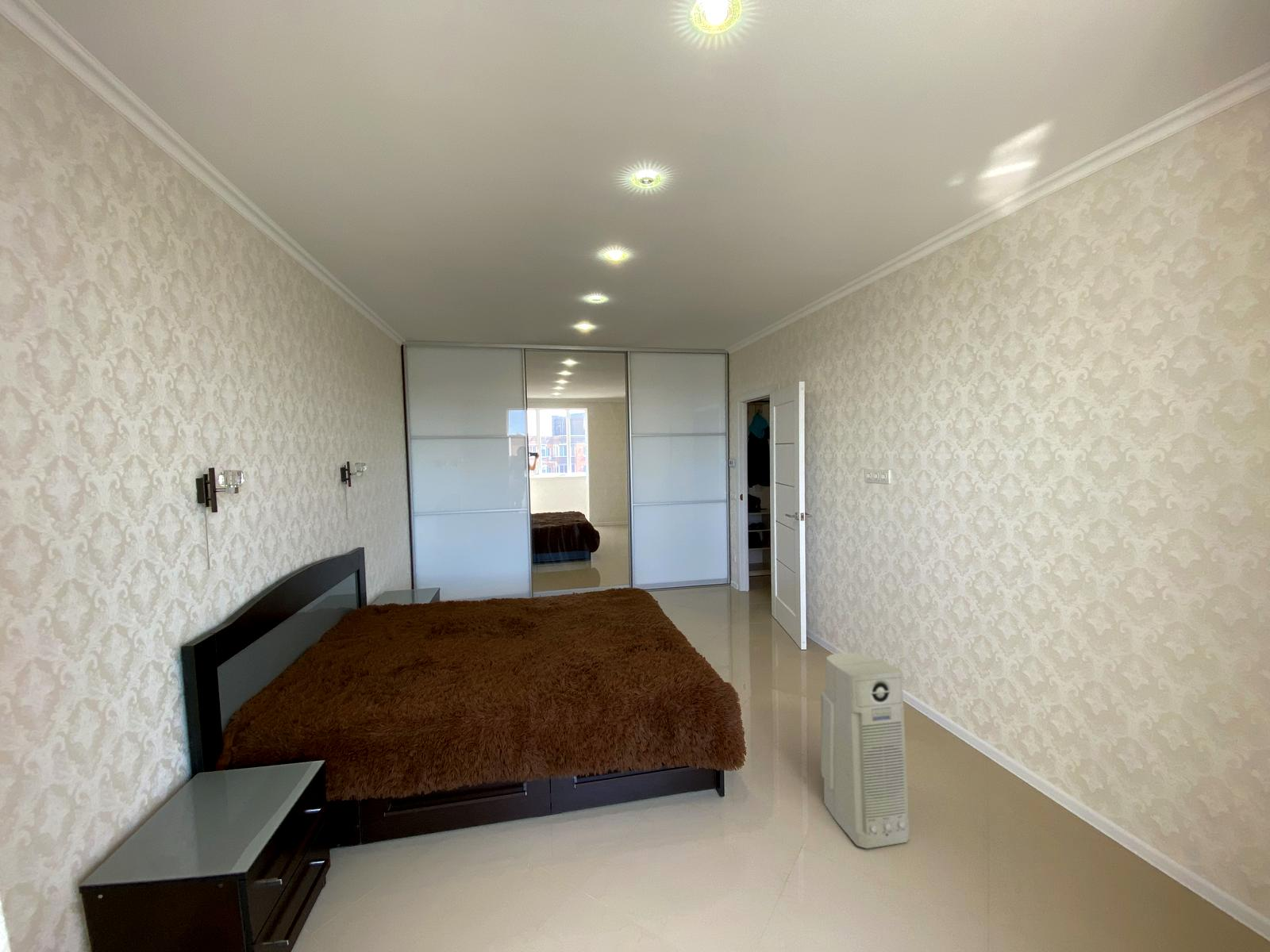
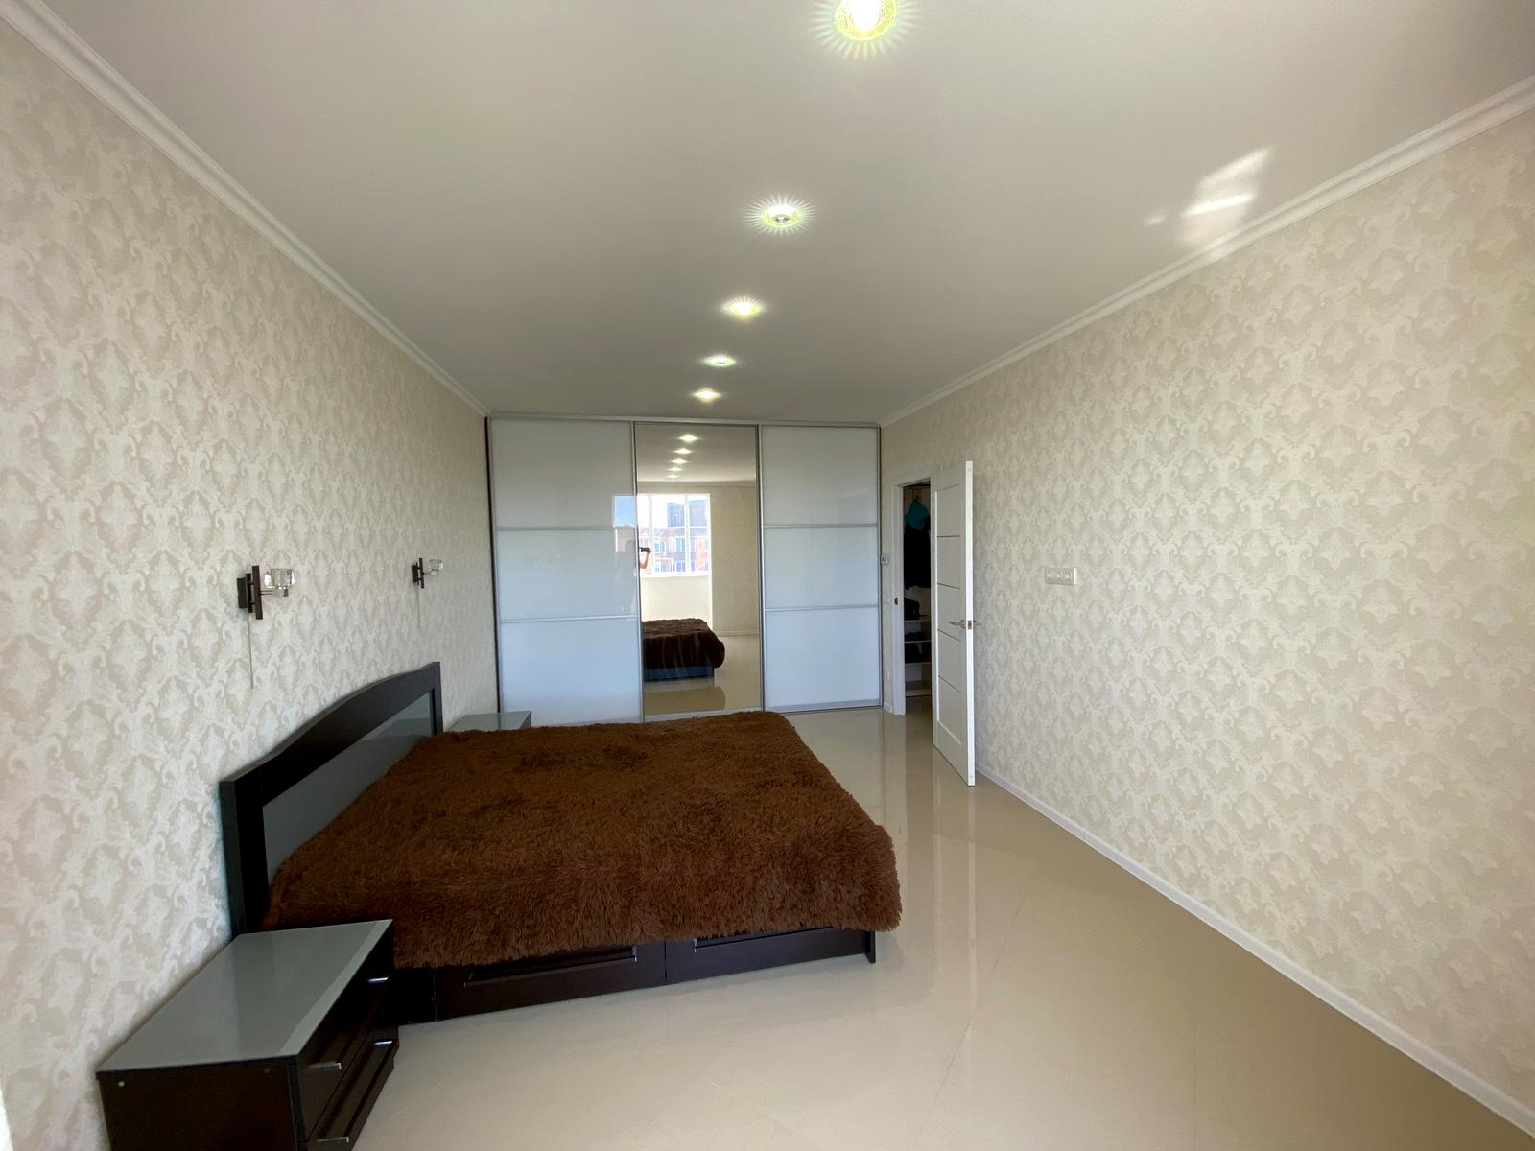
- air purifier (860, 739)
